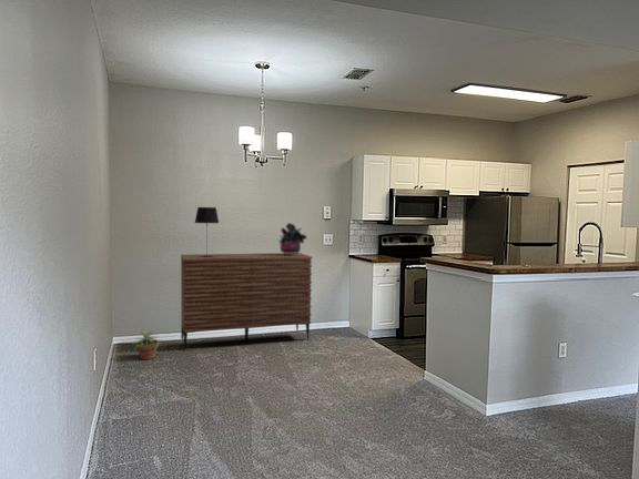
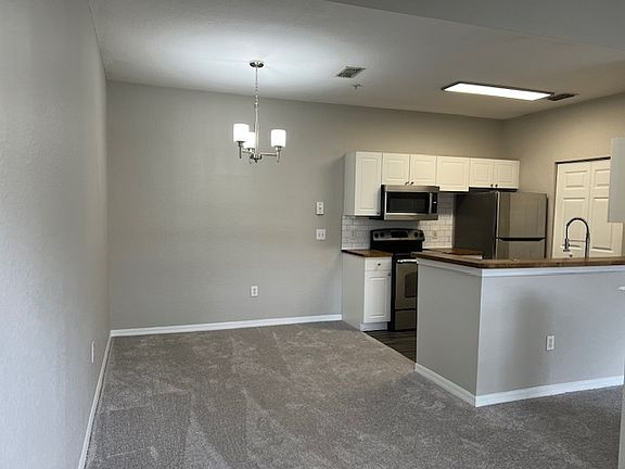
- sideboard (246, 297)
- potted plant (291, 238)
- potted plant (146, 344)
- table lamp (206, 232)
